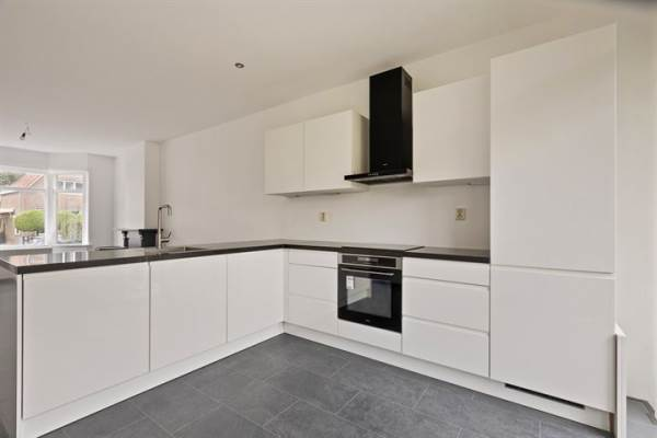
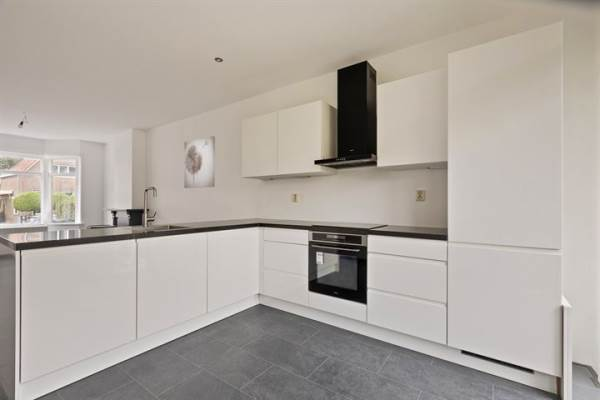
+ wall art (198, 163)
